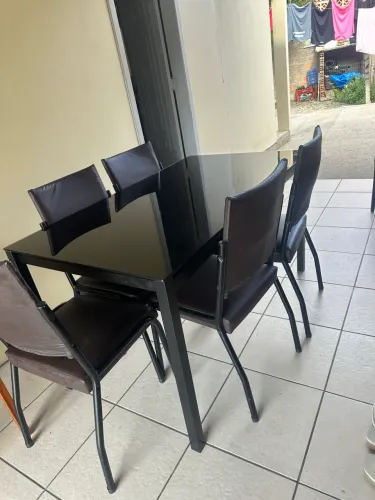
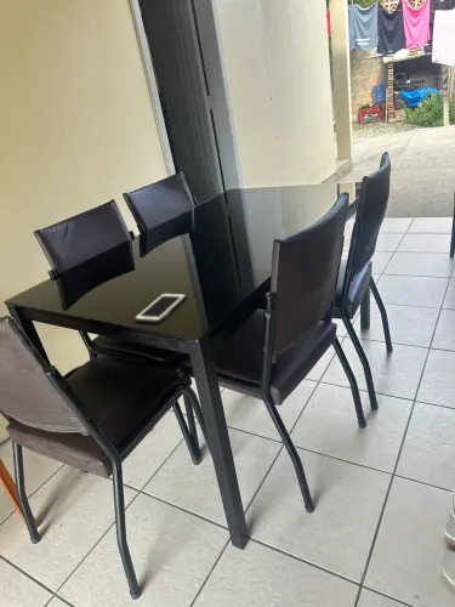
+ cell phone (161, 307)
